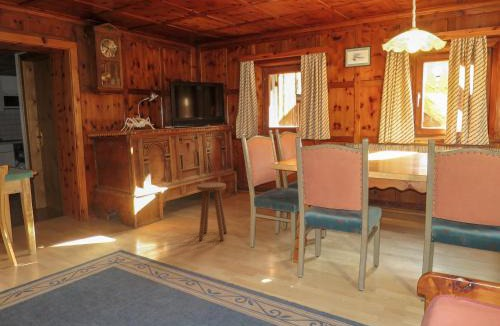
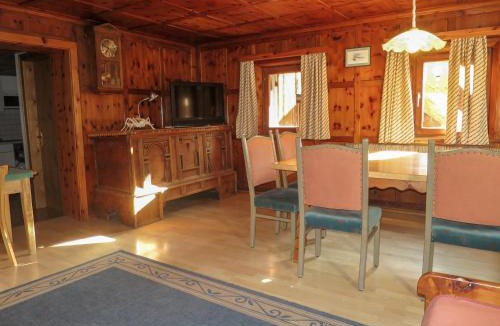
- stool (208, 210)
